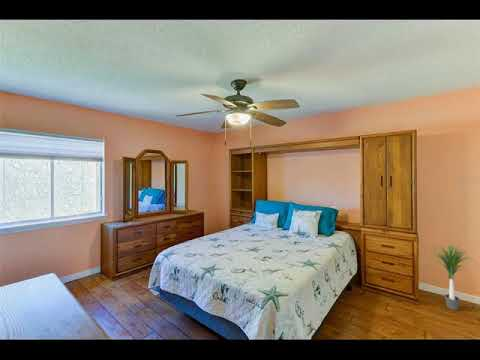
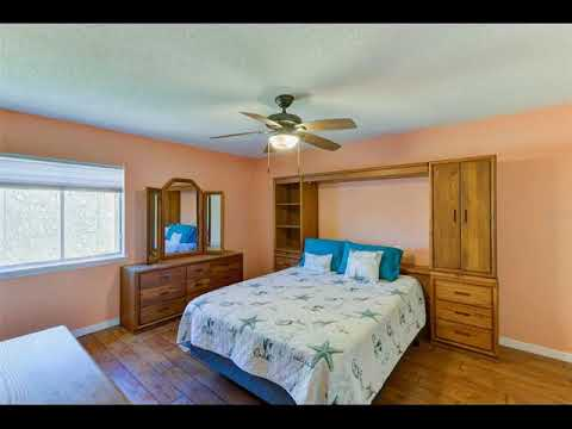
- potted plant (451, 272)
